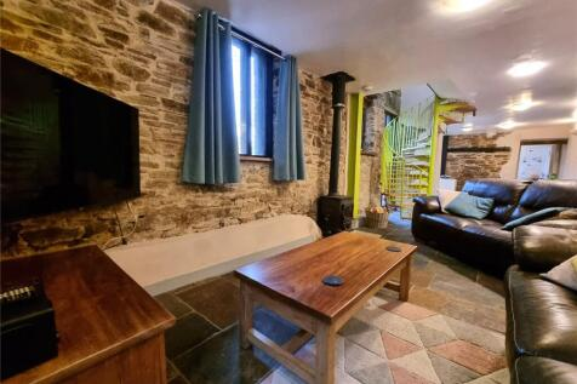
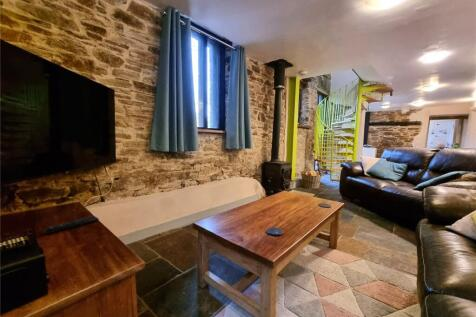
+ remote control (73, 223)
